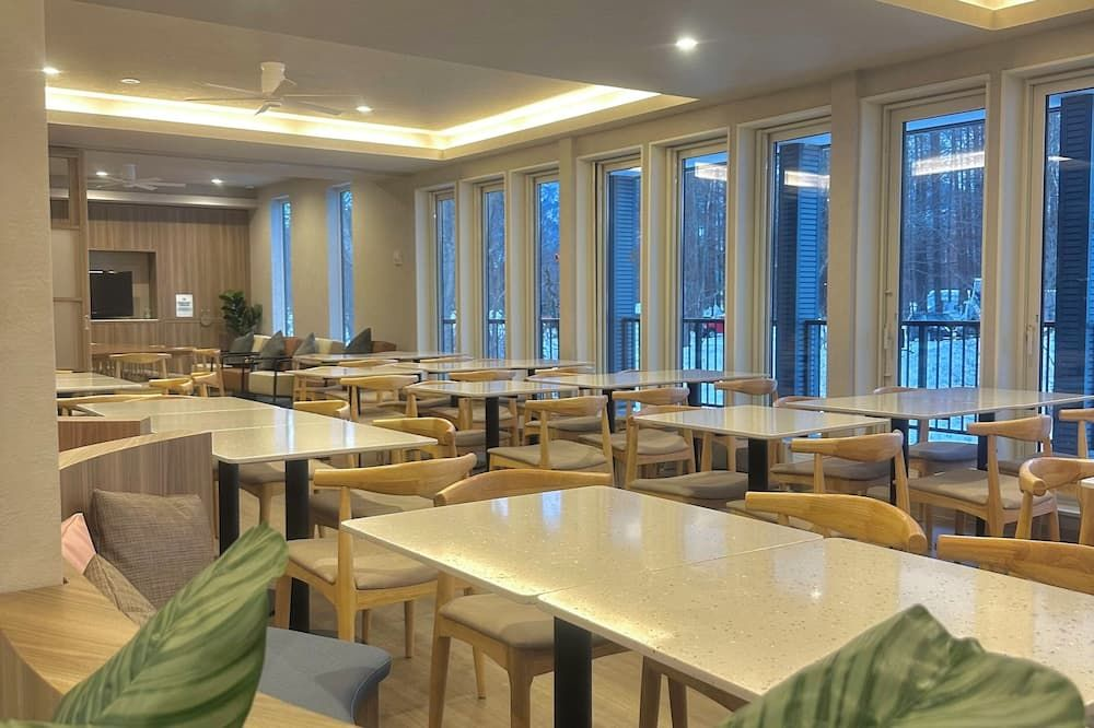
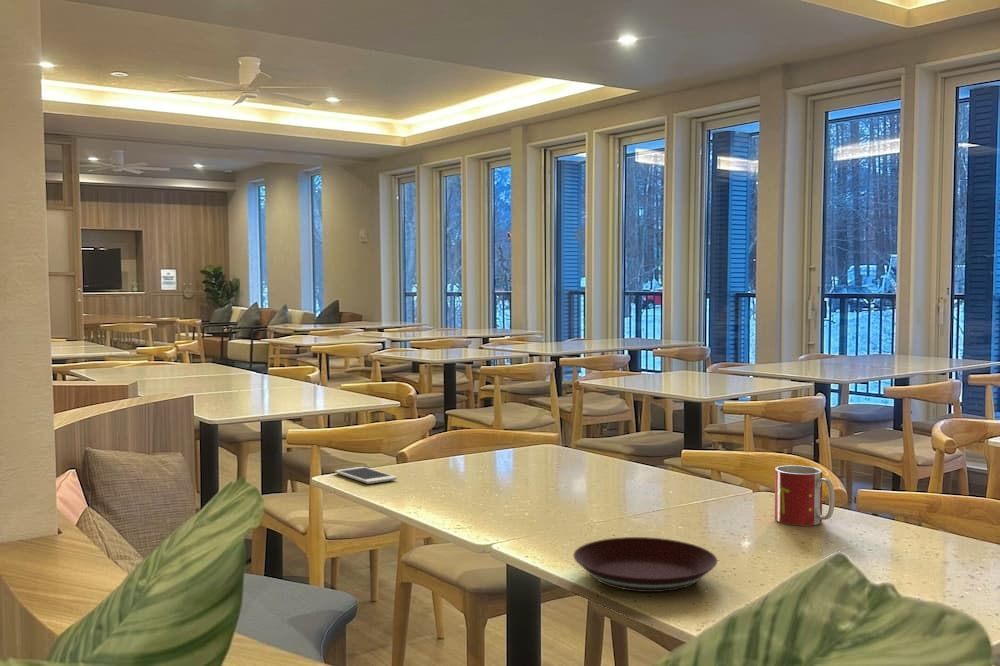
+ mug (805, 496)
+ plate (644, 566)
+ cell phone (365, 474)
